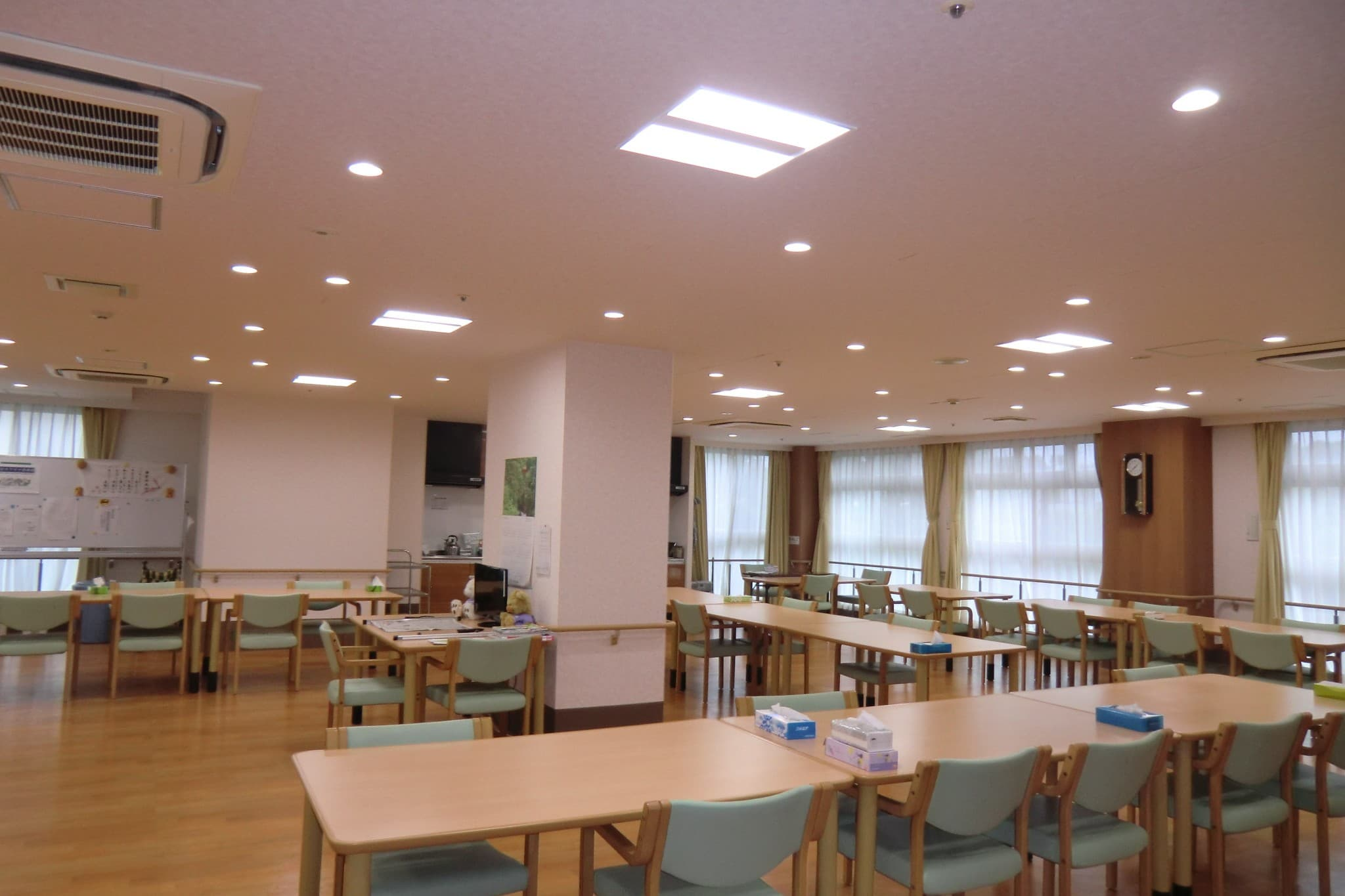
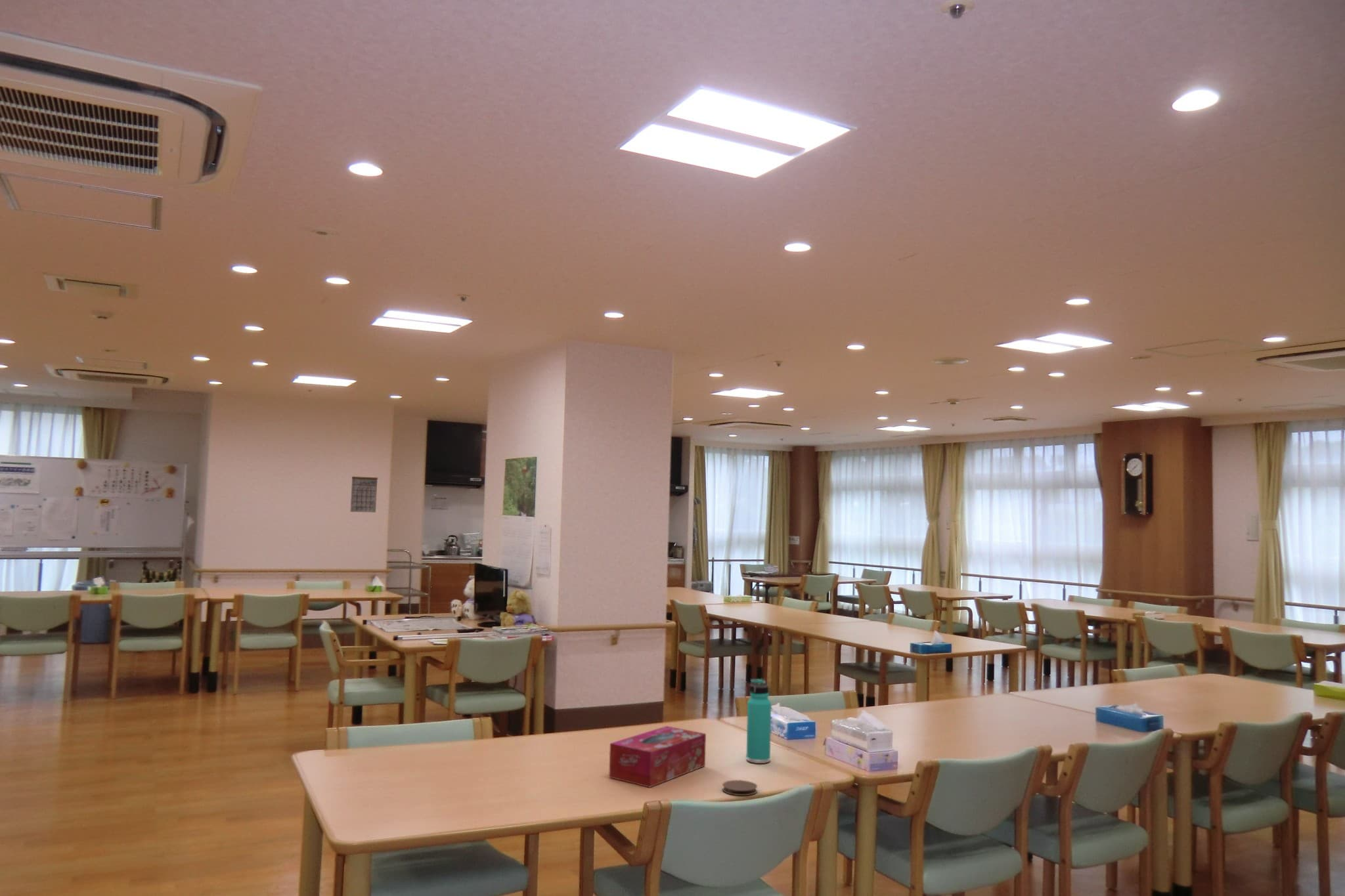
+ coaster (739, 788)
+ tissue box (659, 755)
+ calendar (364, 490)
+ thermos bottle (759, 719)
